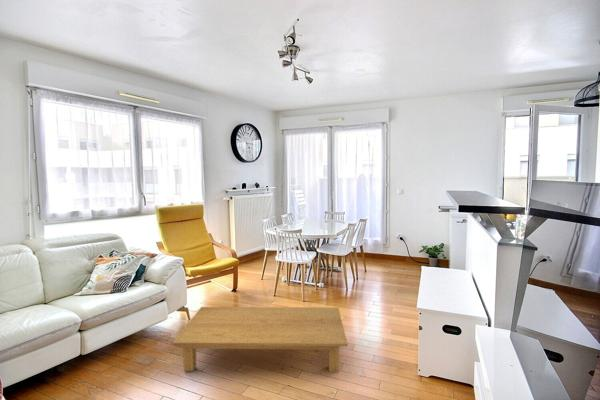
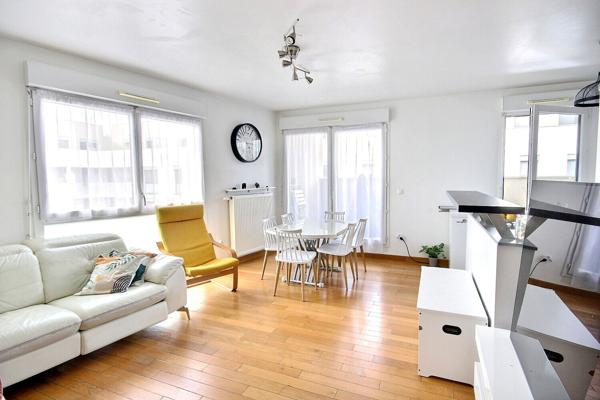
- coffee table (265, 337)
